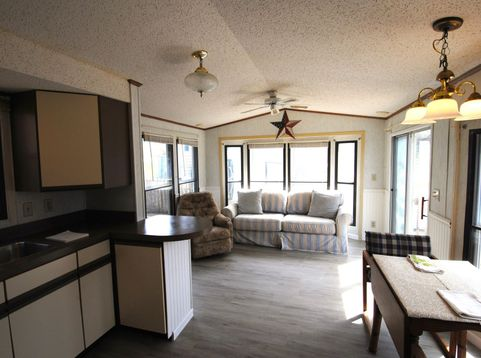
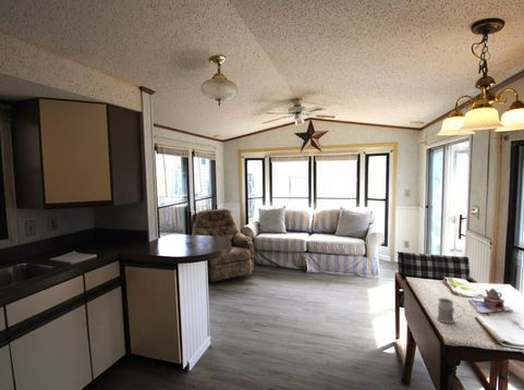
+ mug (450, 312)
+ teapot (491, 297)
